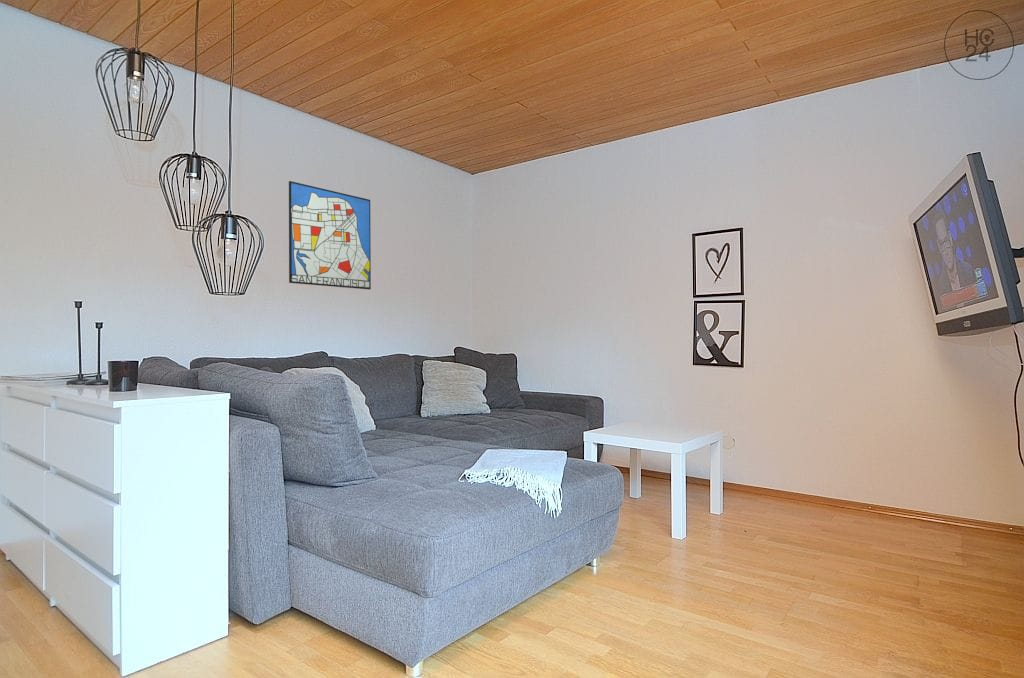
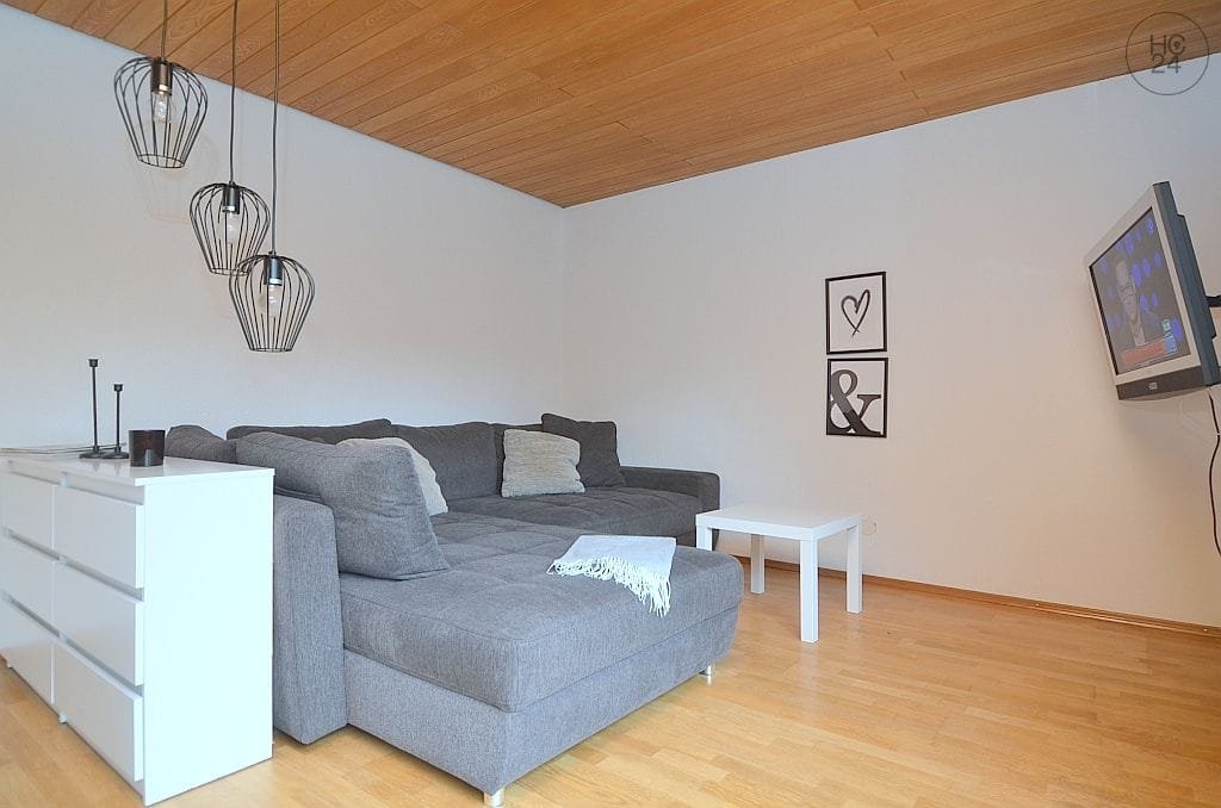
- wall art (332, 238)
